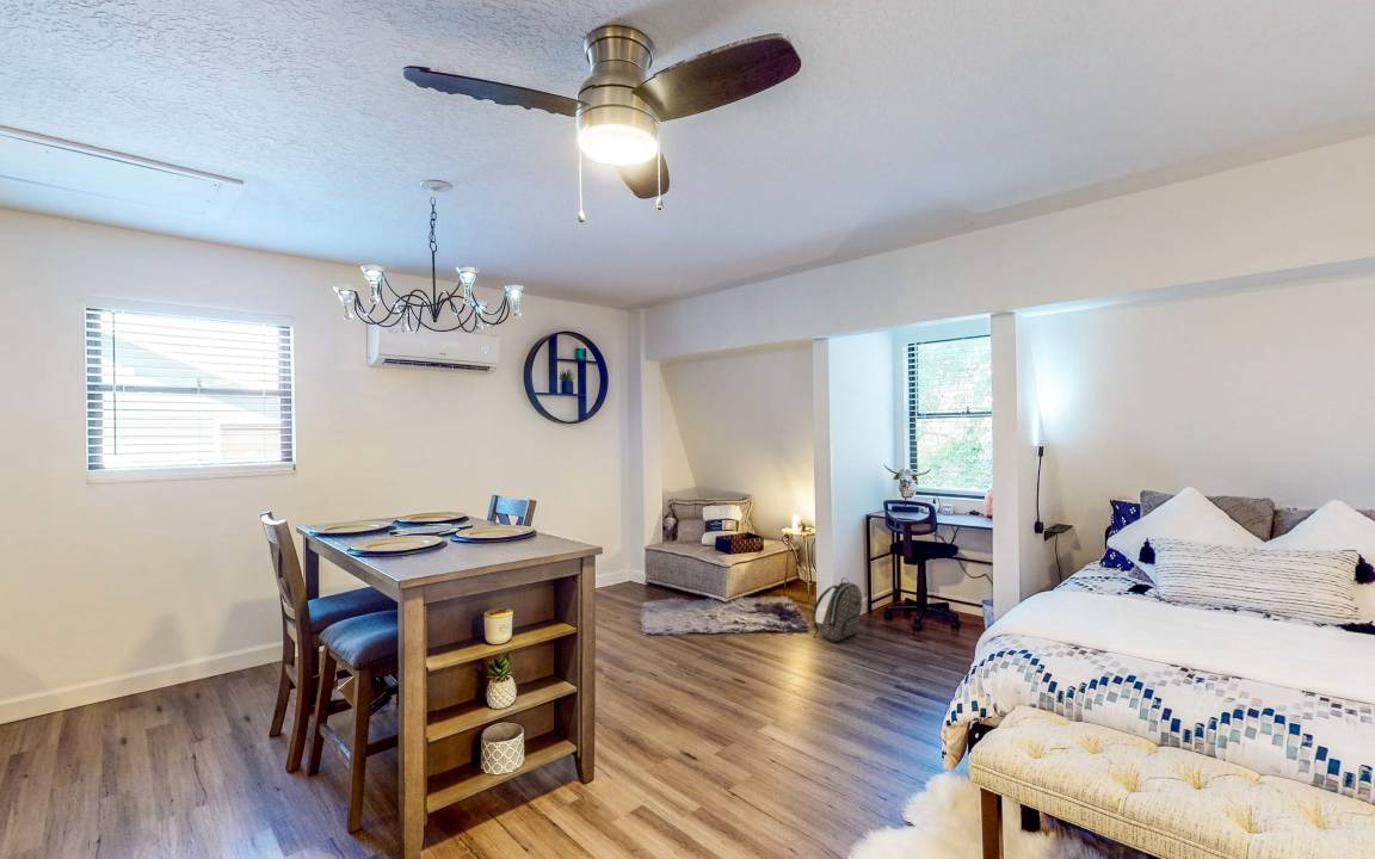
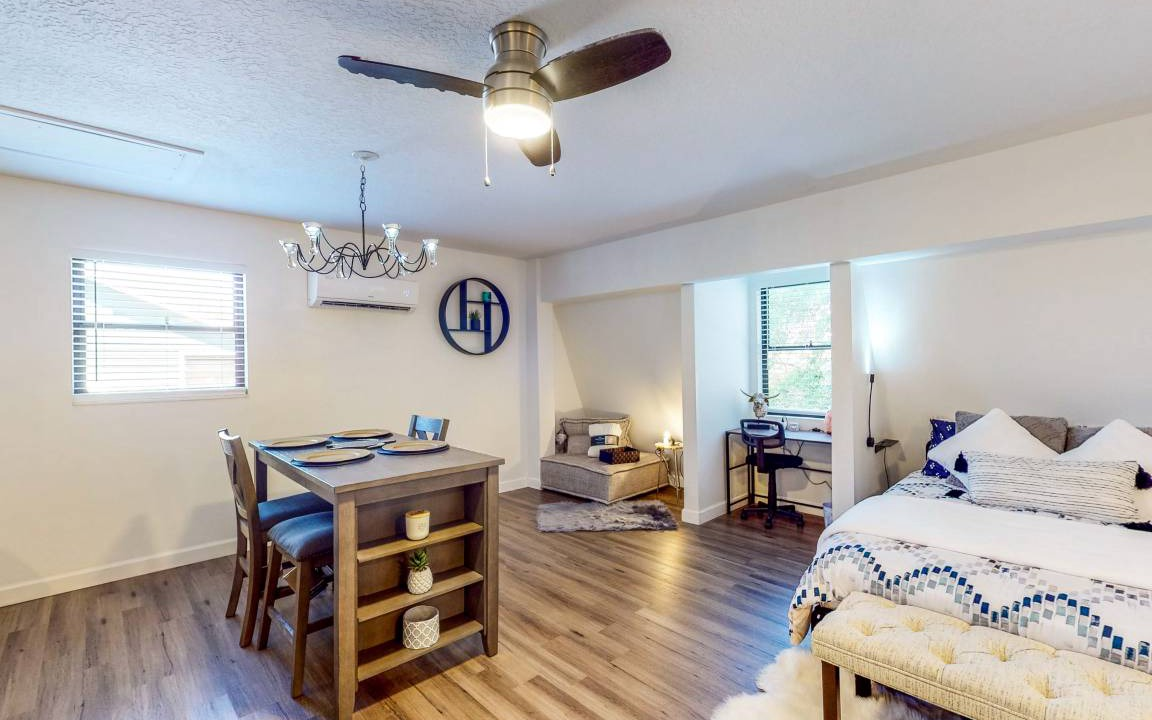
- backpack (839, 606)
